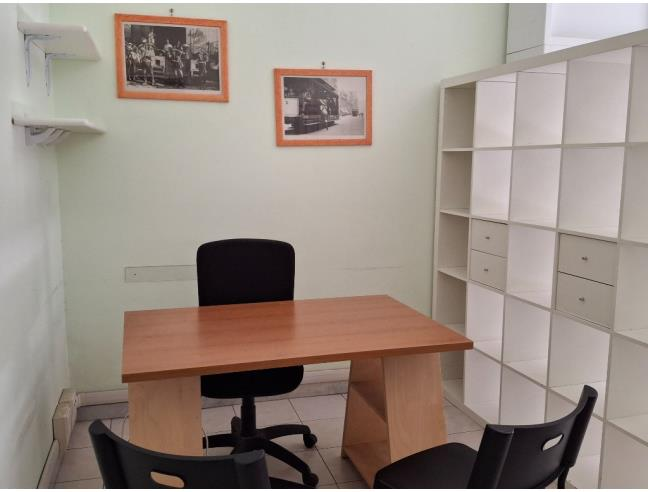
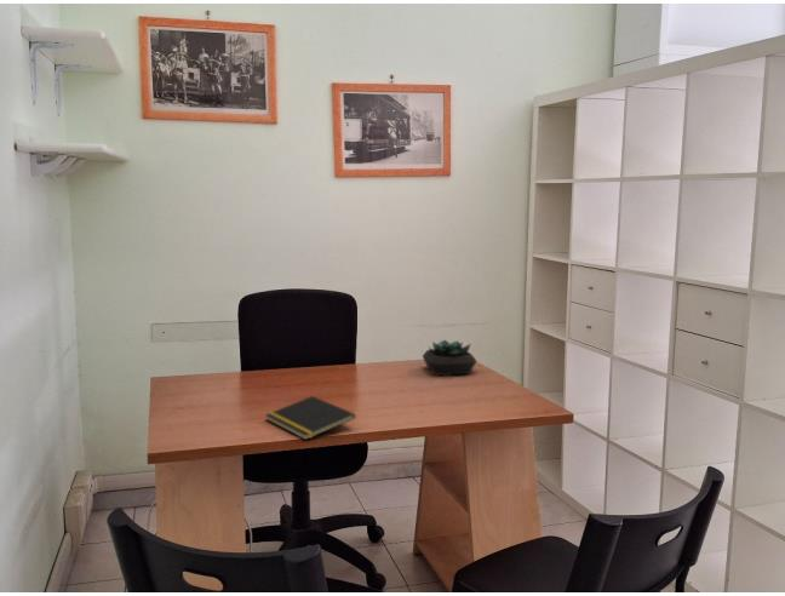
+ notepad (309, 416)
+ succulent plant (448, 356)
